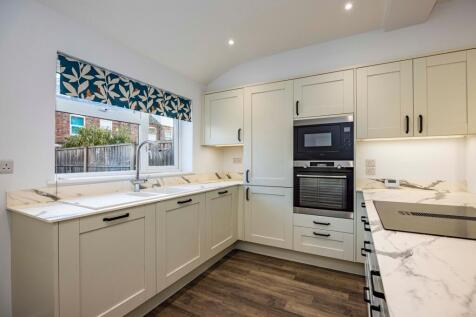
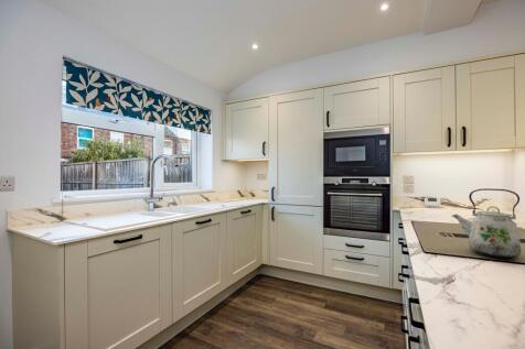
+ kettle (483, 220)
